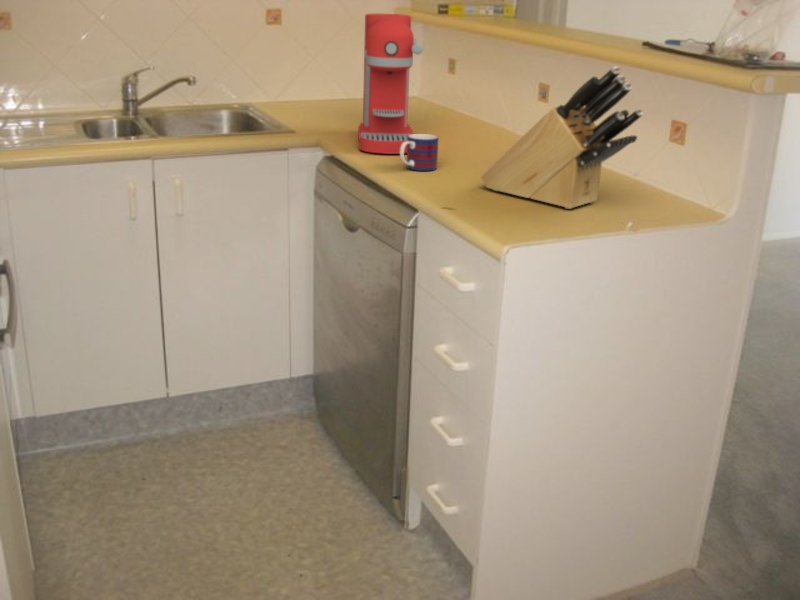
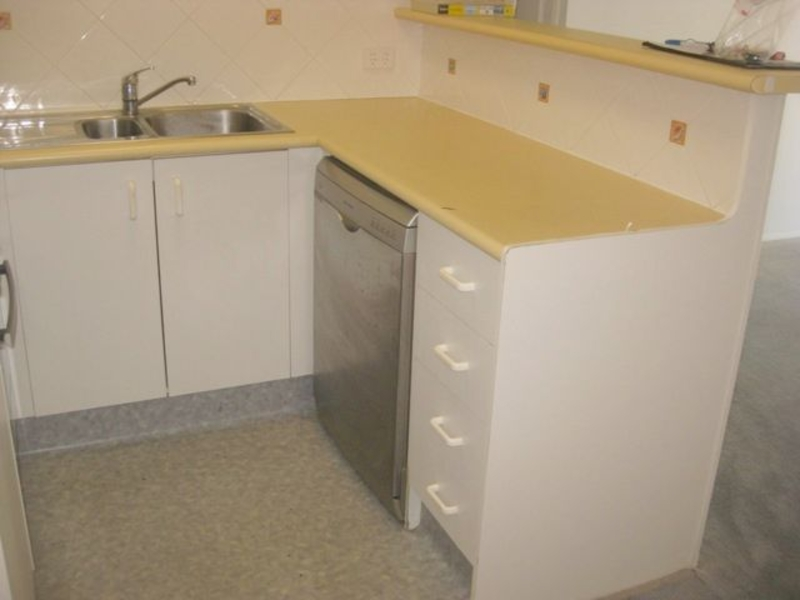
- mug (417, 153)
- coffee maker (390, 81)
- knife block (560, 132)
